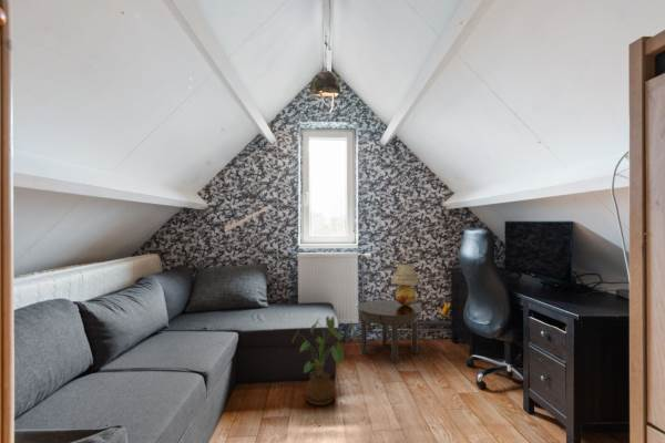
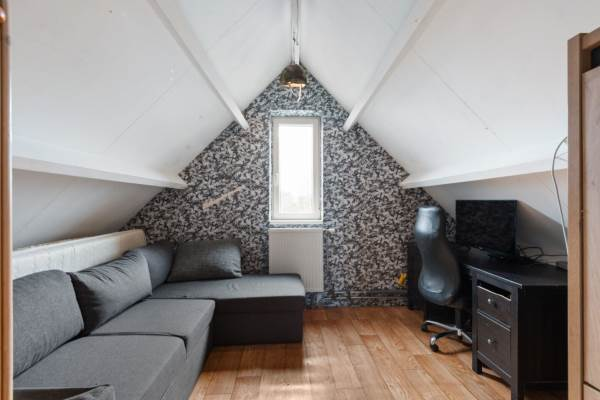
- house plant (324, 361)
- table lamp (405, 284)
- side table (391, 329)
